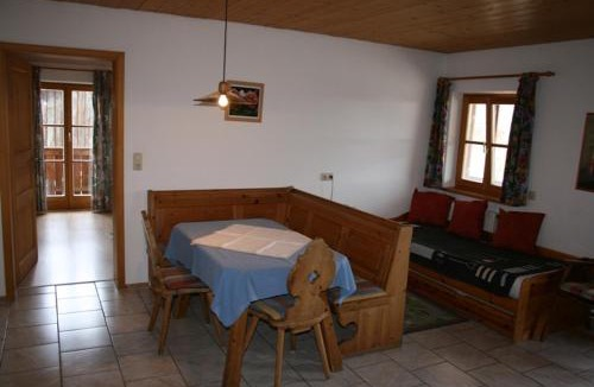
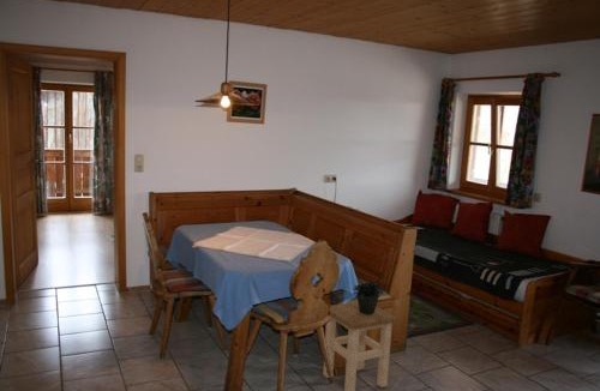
+ potted plant (368, 285)
+ stool (356, 345)
